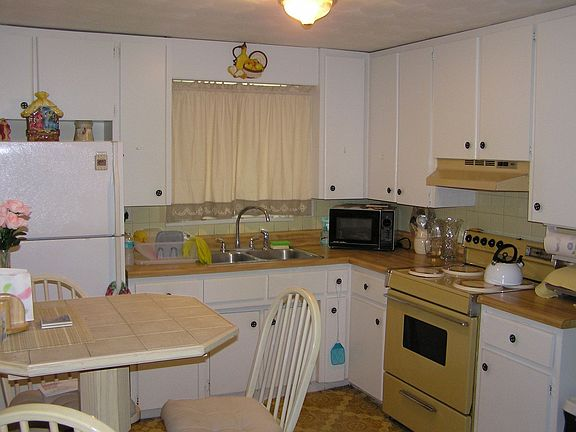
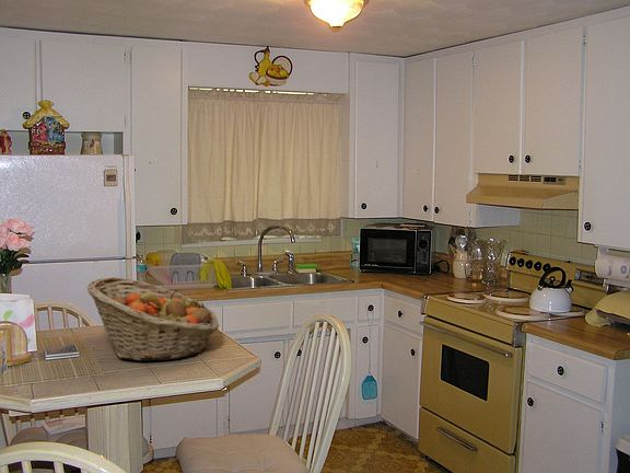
+ fruit basket (154, 314)
